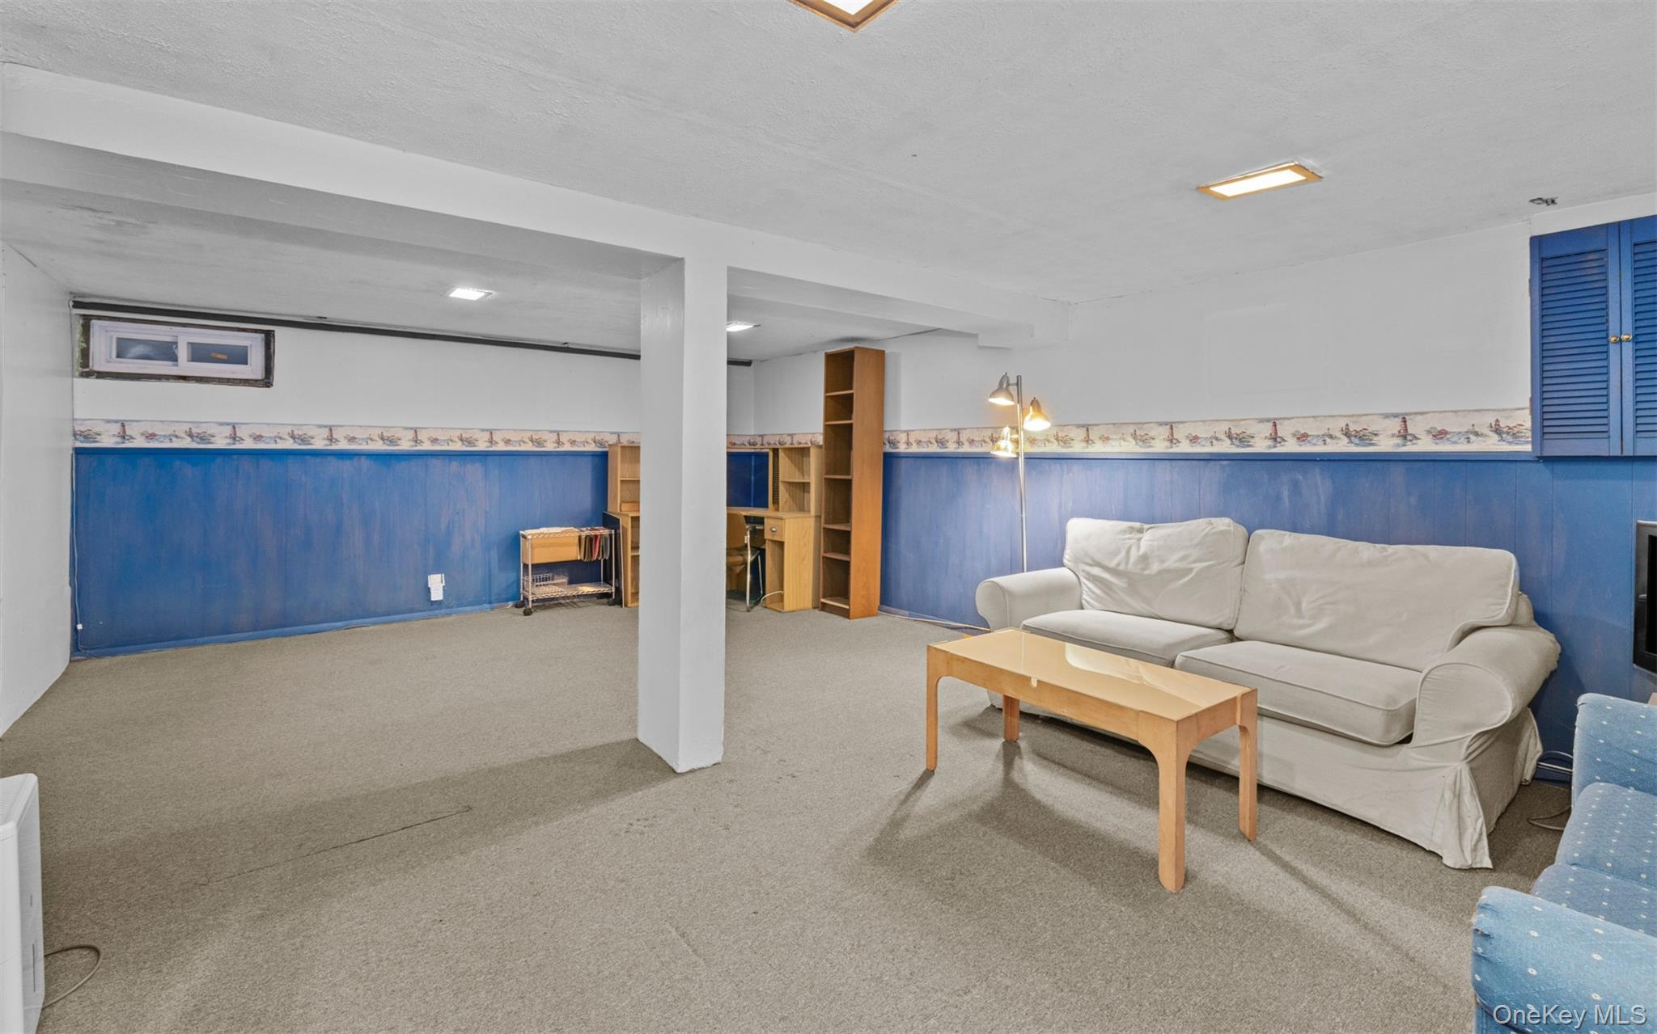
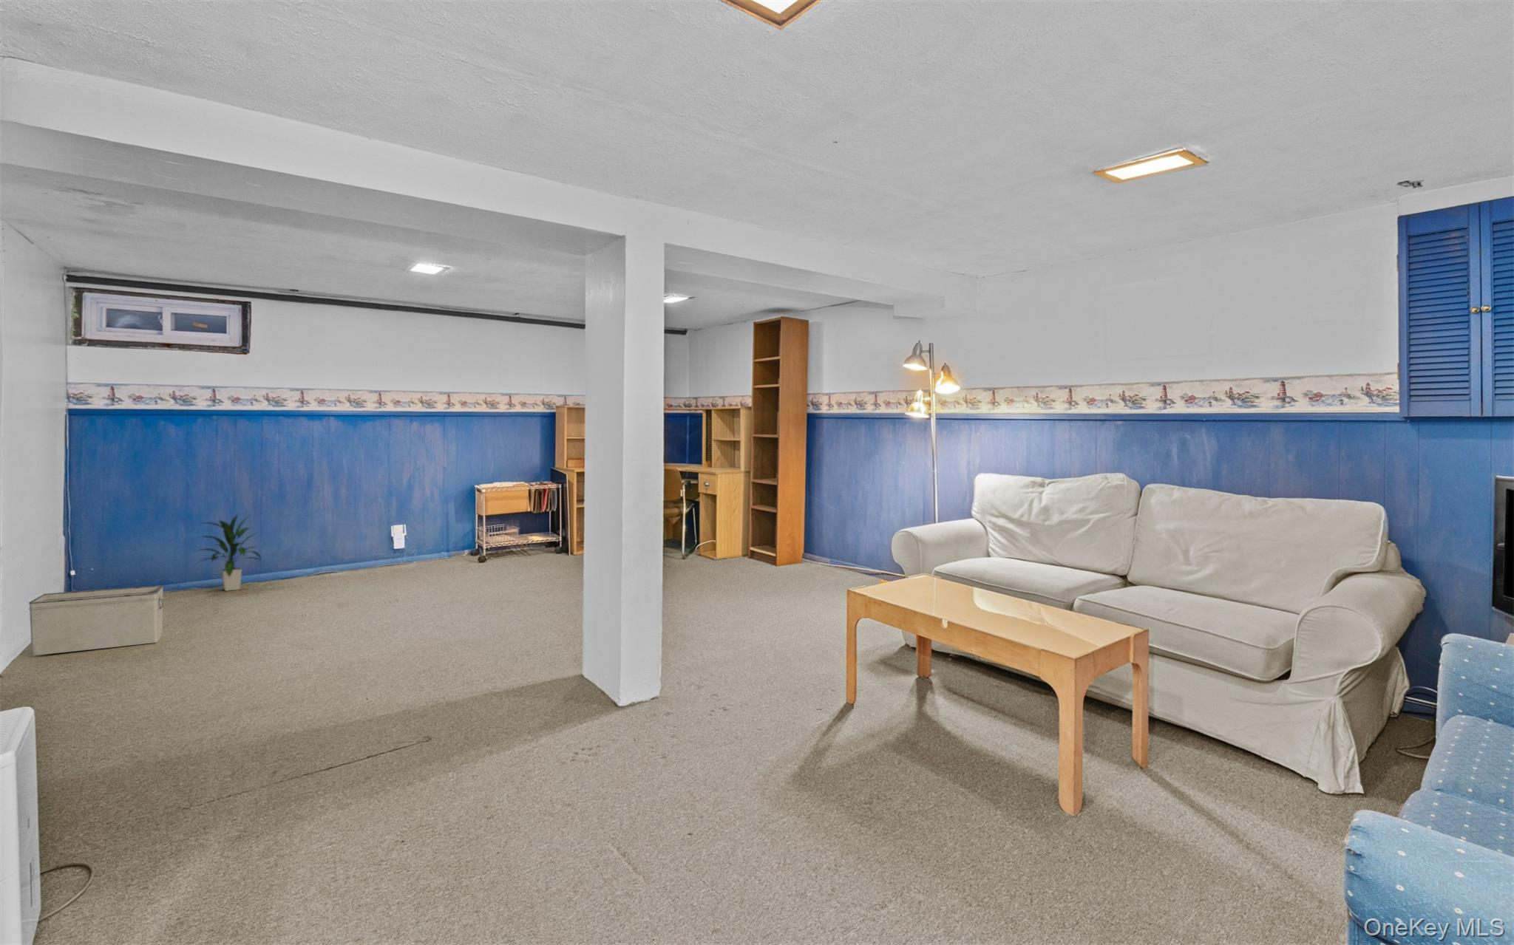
+ indoor plant (230, 551)
+ storage bin (100, 618)
